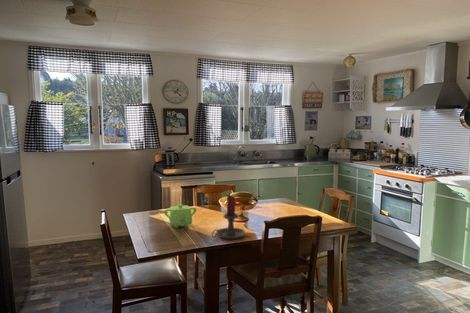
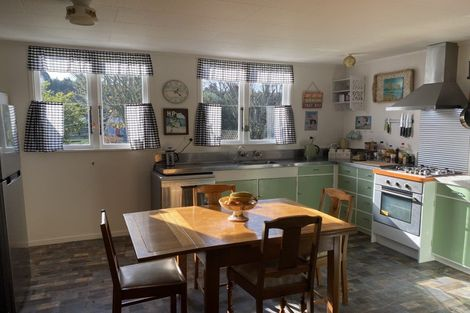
- candle holder (227, 216)
- teapot (180, 215)
